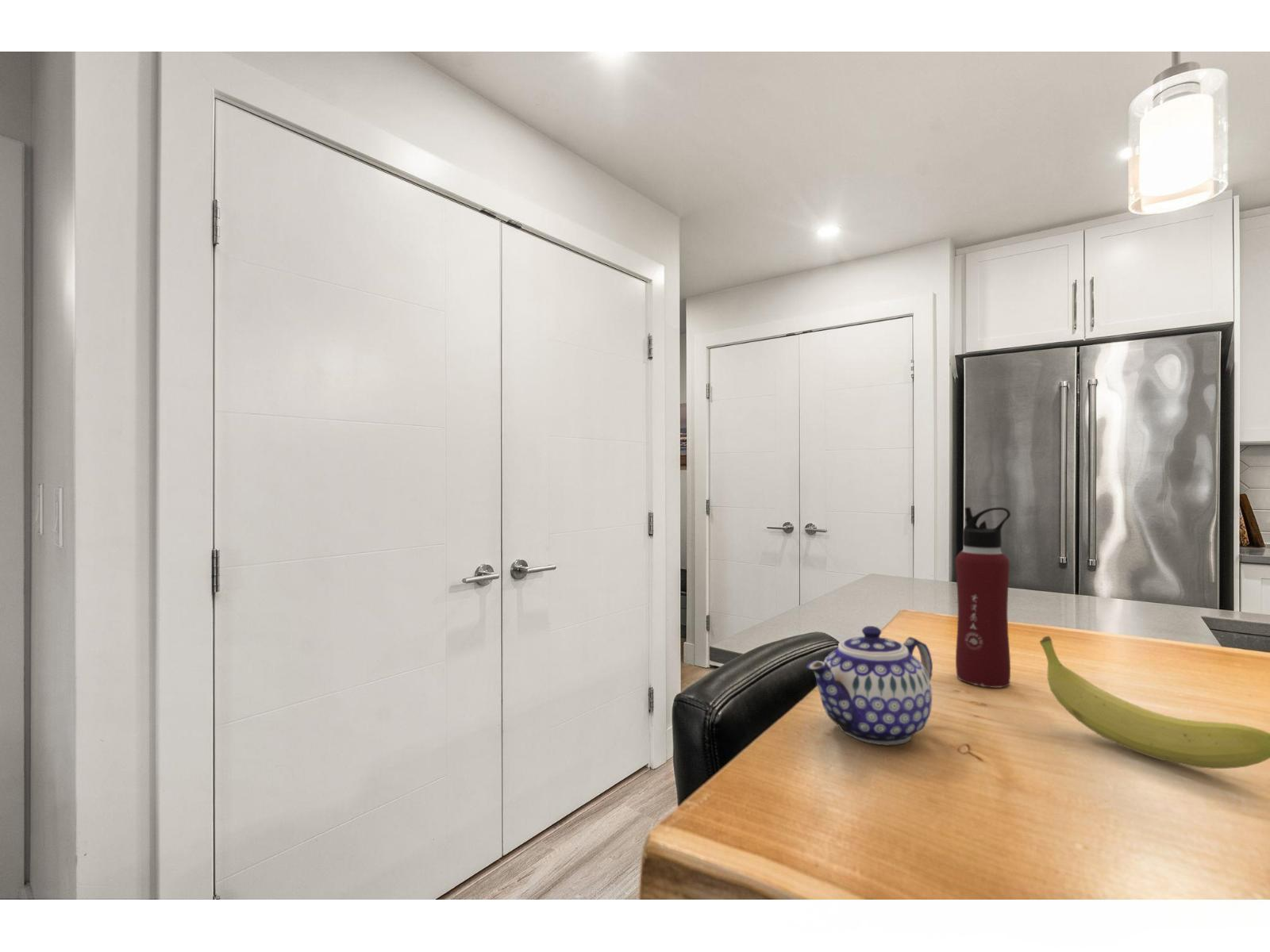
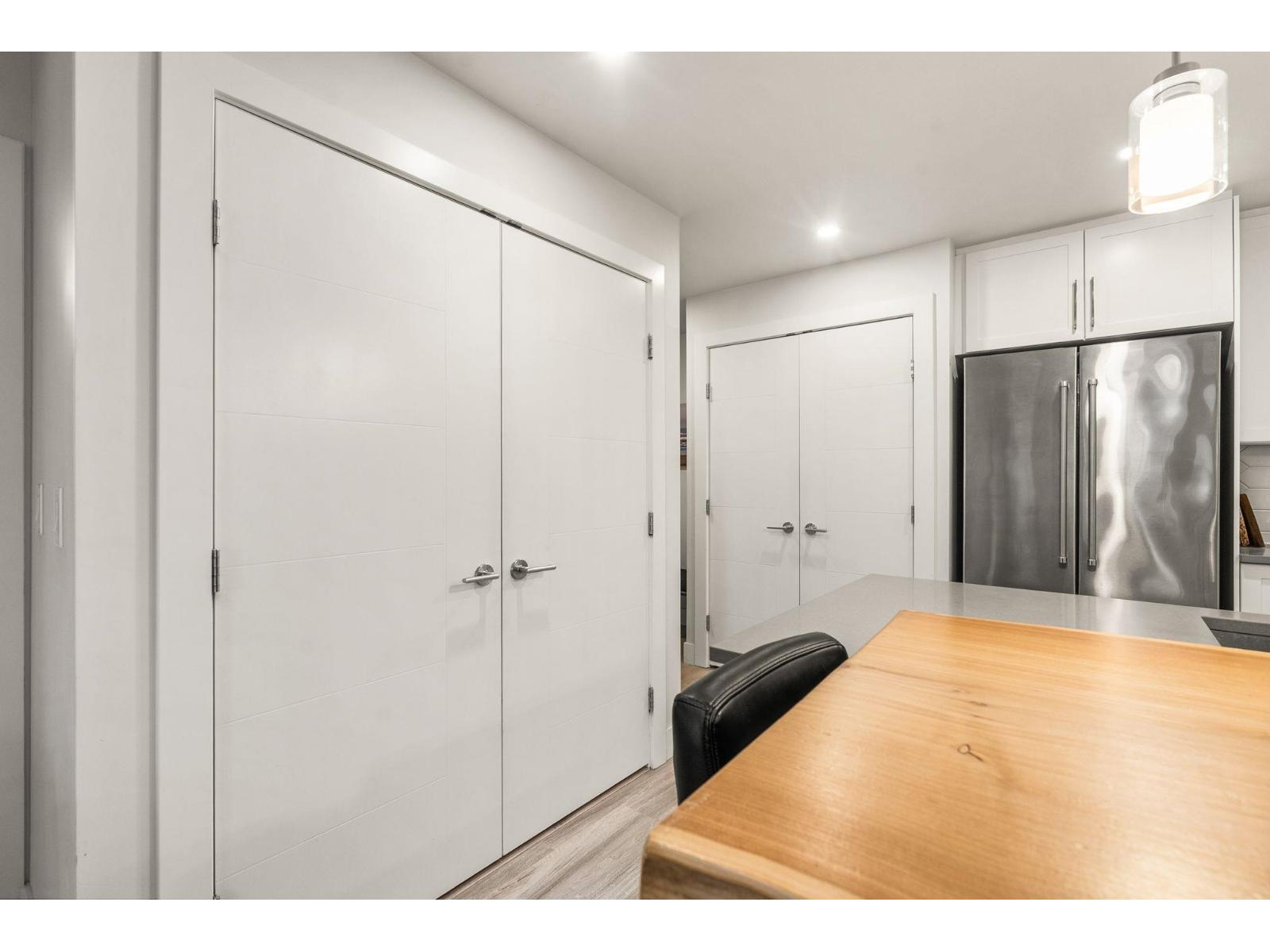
- teapot (873, 678)
- water bottle (982, 593)
- fruit (1141, 707)
